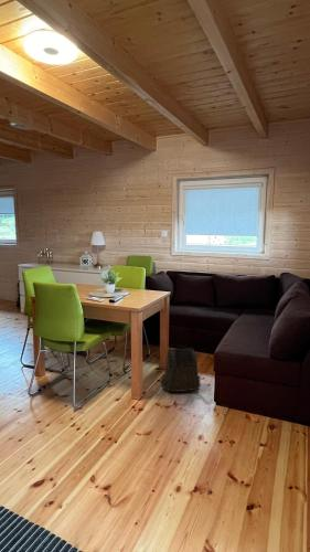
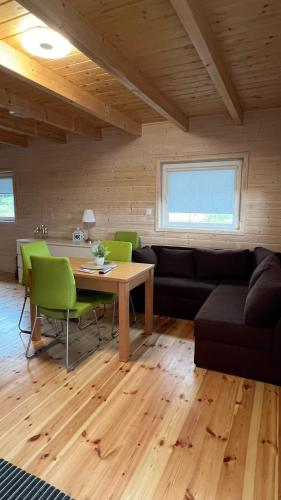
- backpack (181, 370)
